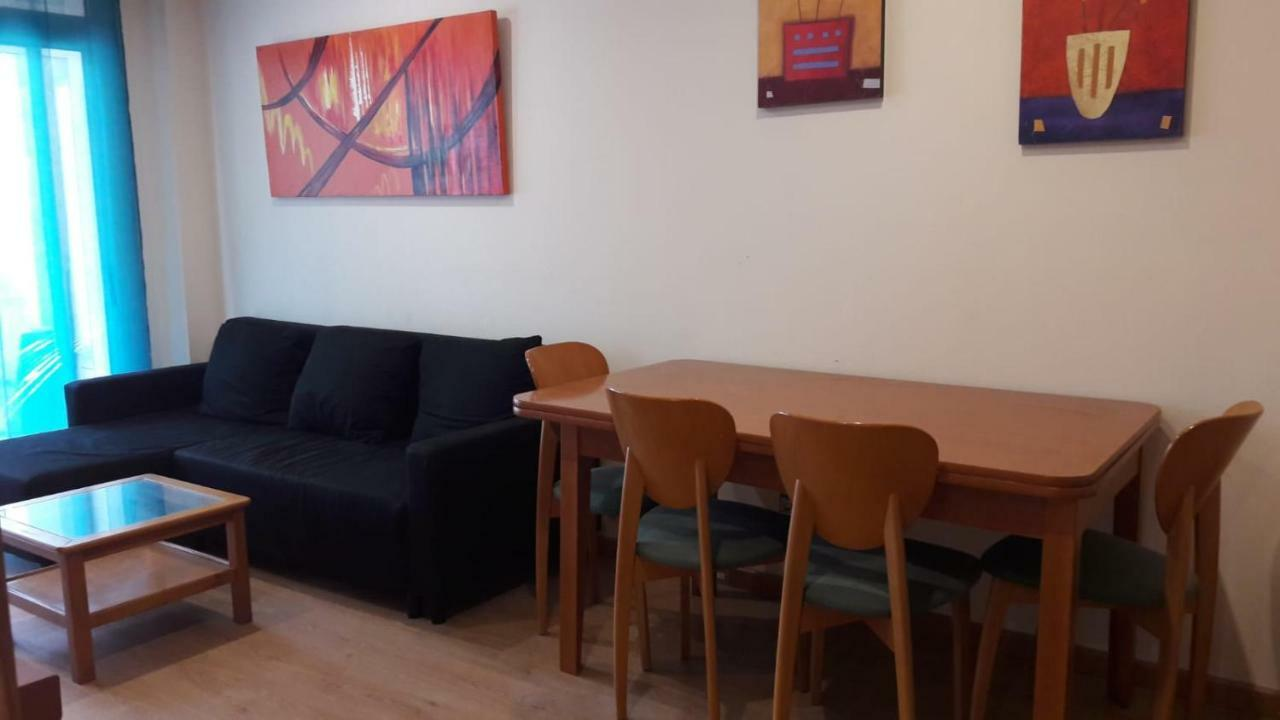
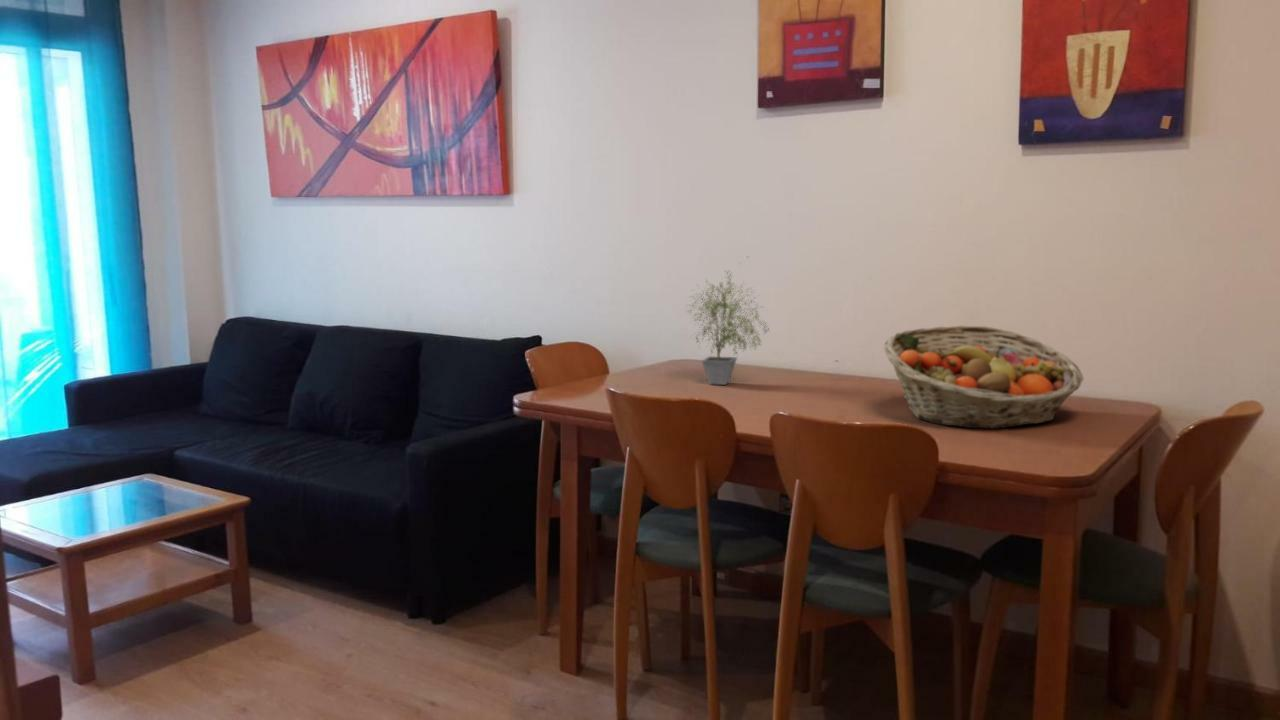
+ potted plant (725, 326)
+ fruit basket (980, 374)
